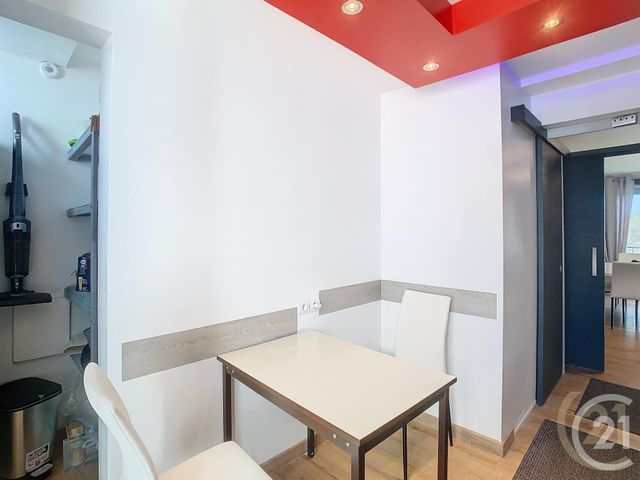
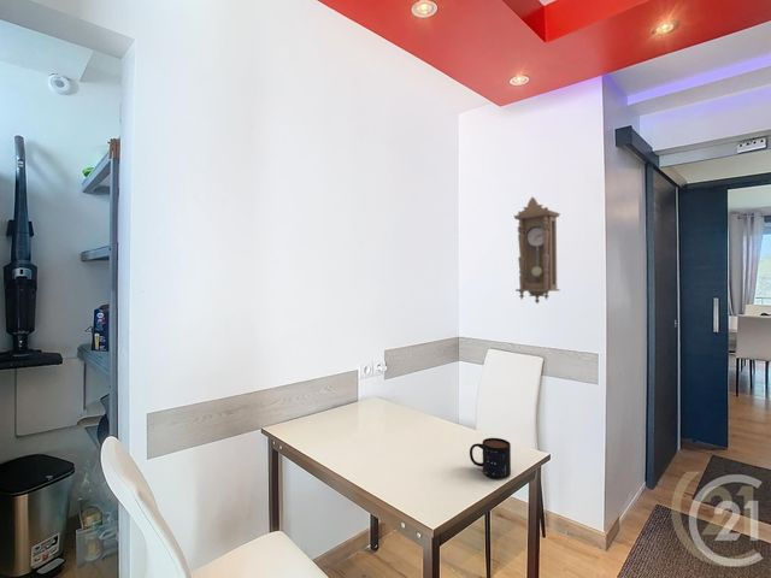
+ mug (489, 455)
+ pendulum clock (536, 250)
